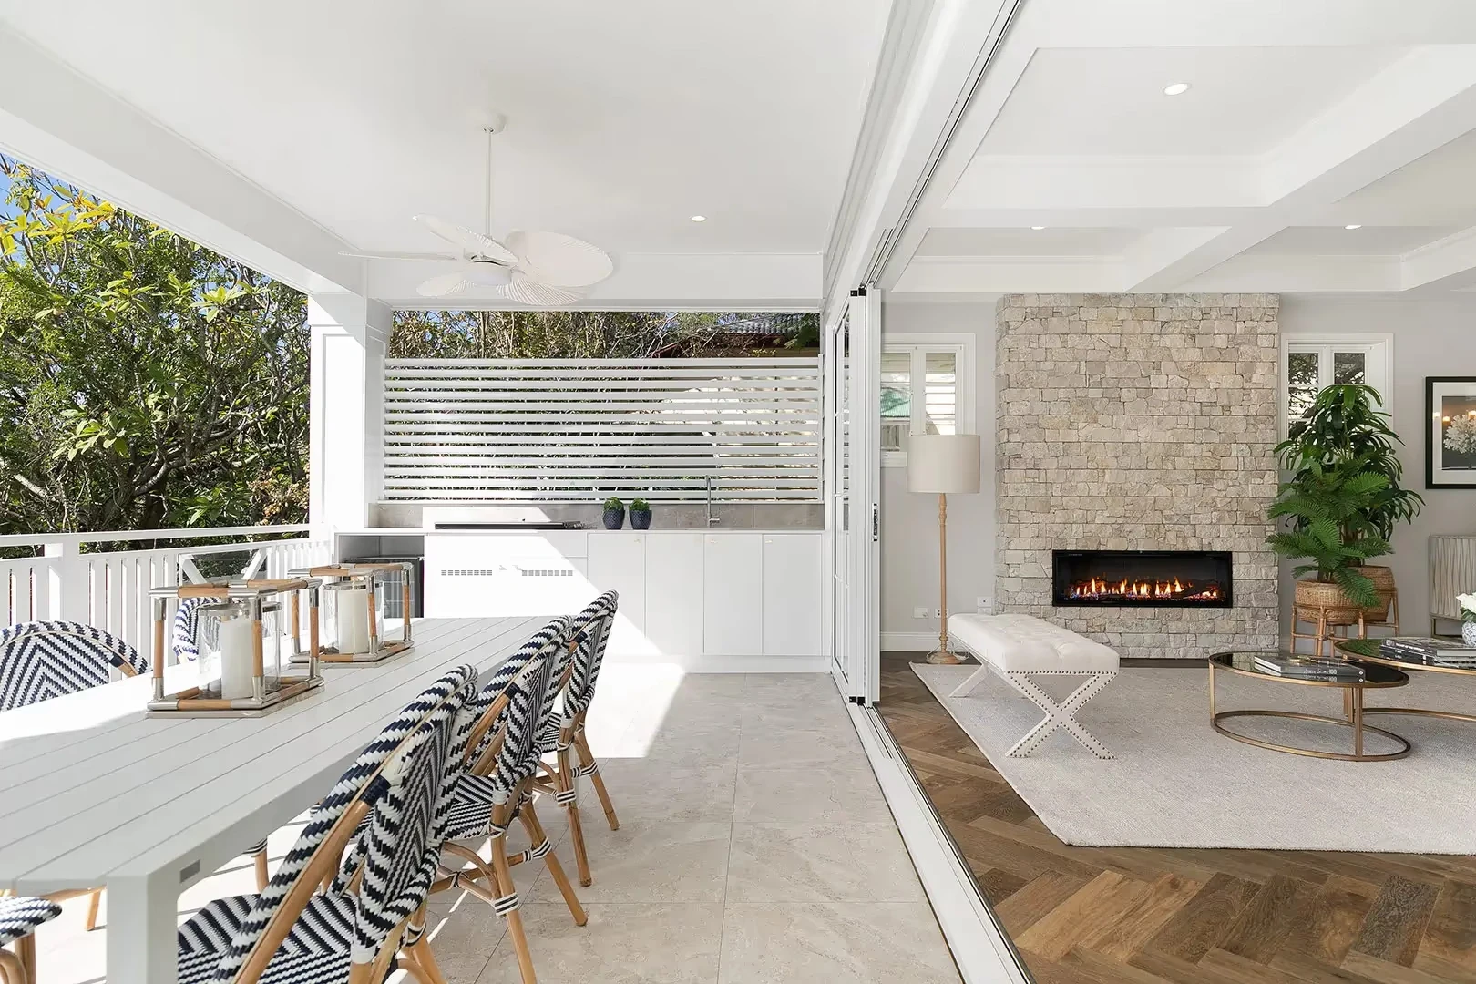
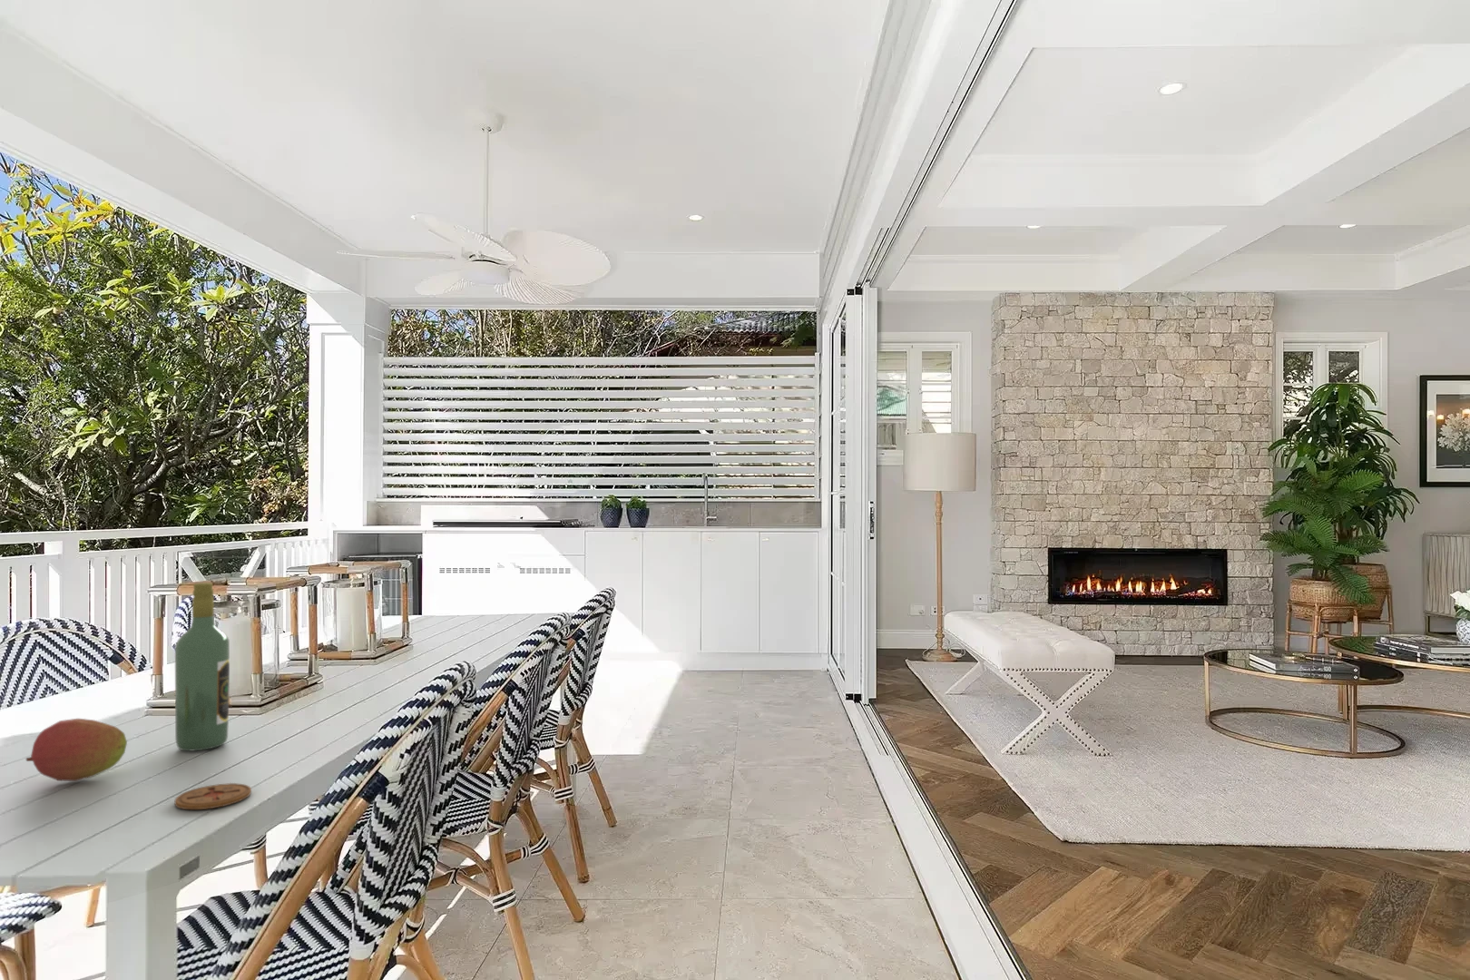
+ fruit (78, 748)
+ coaster (213, 796)
+ wine bottle (202, 664)
